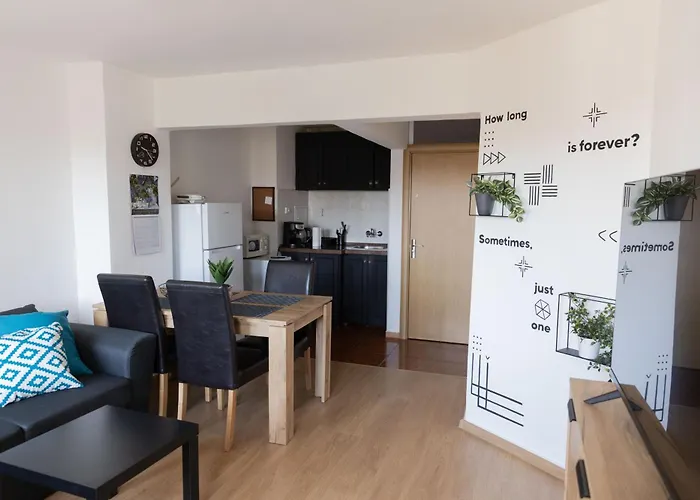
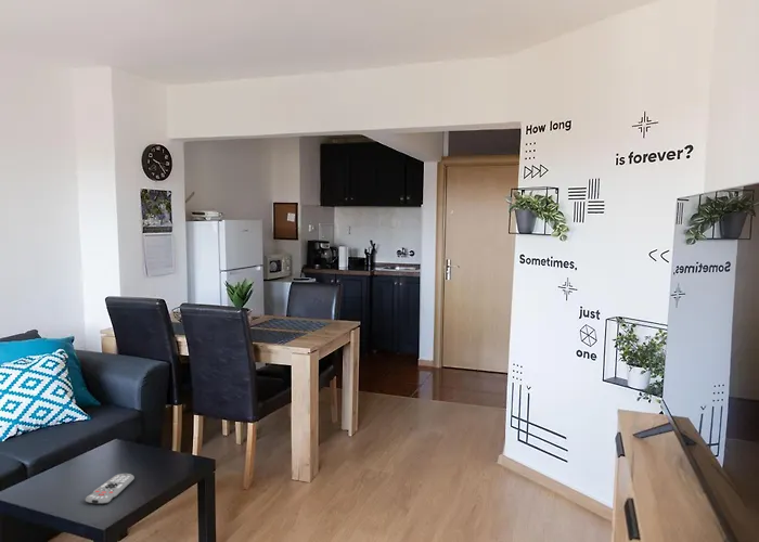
+ remote control (112, 488)
